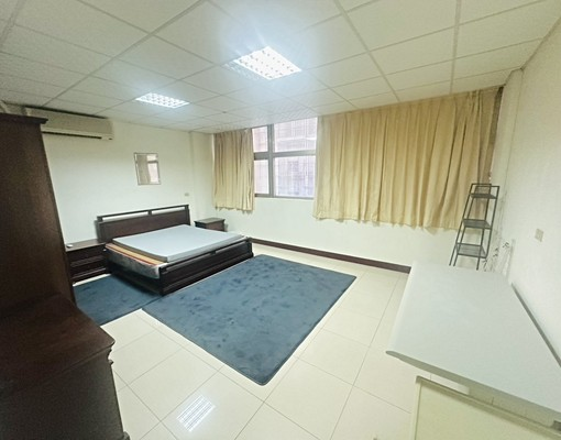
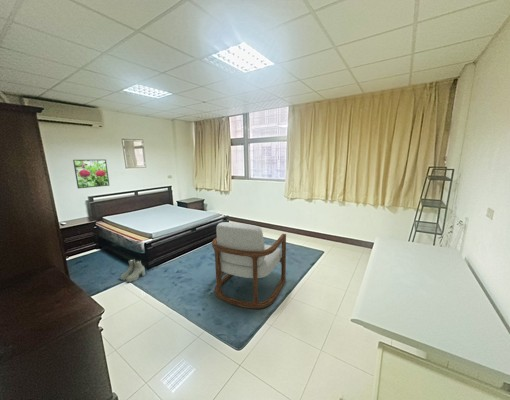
+ boots (132, 269)
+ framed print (92, 173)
+ armchair (248, 253)
